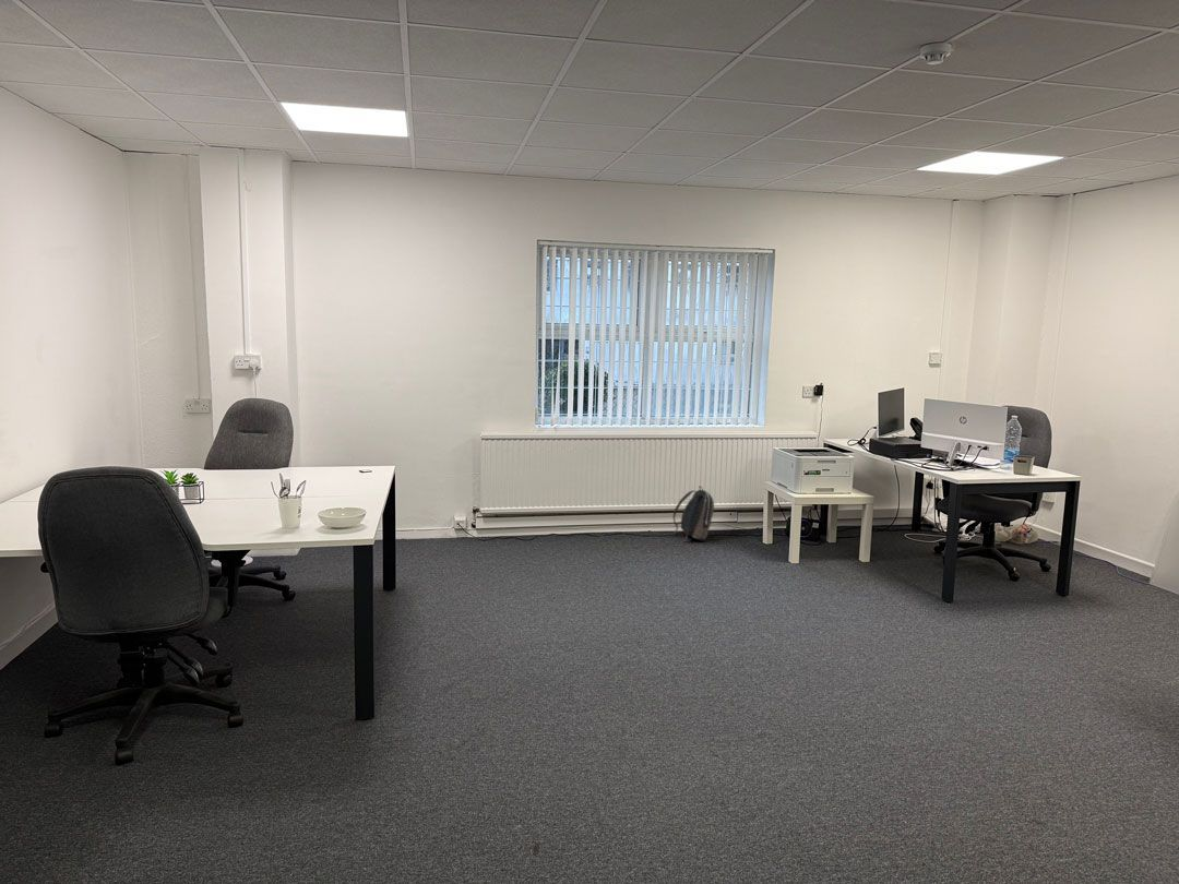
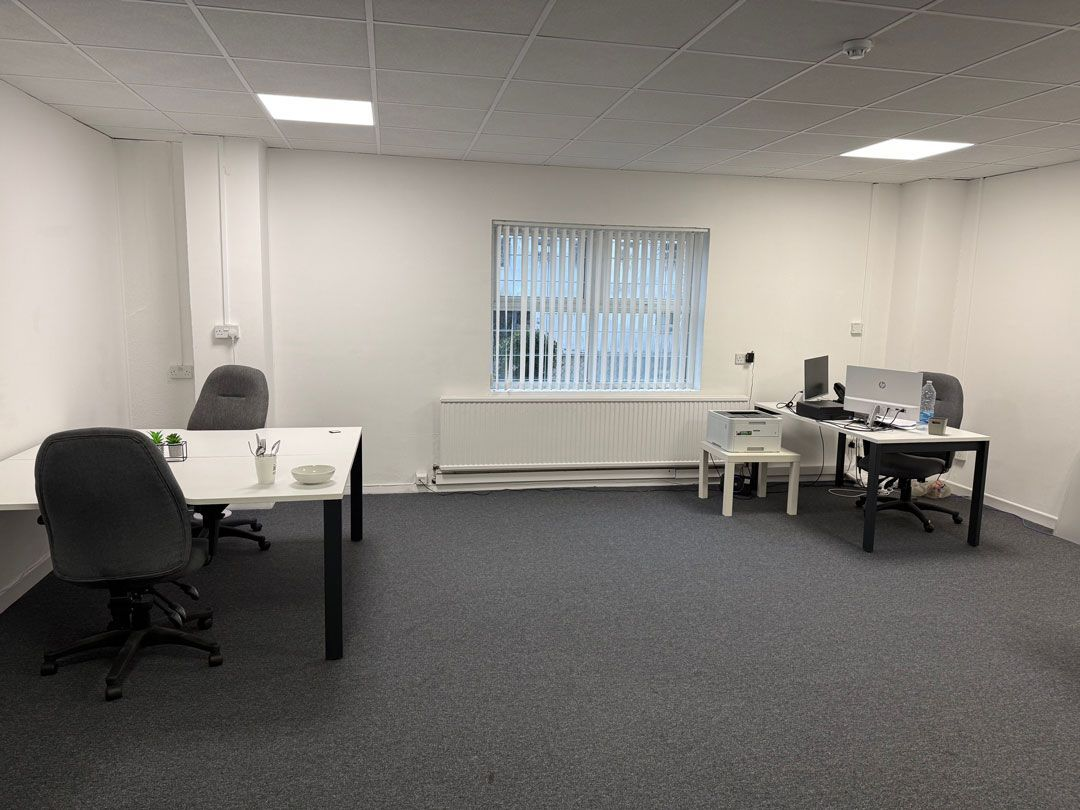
- backpack (694, 511)
